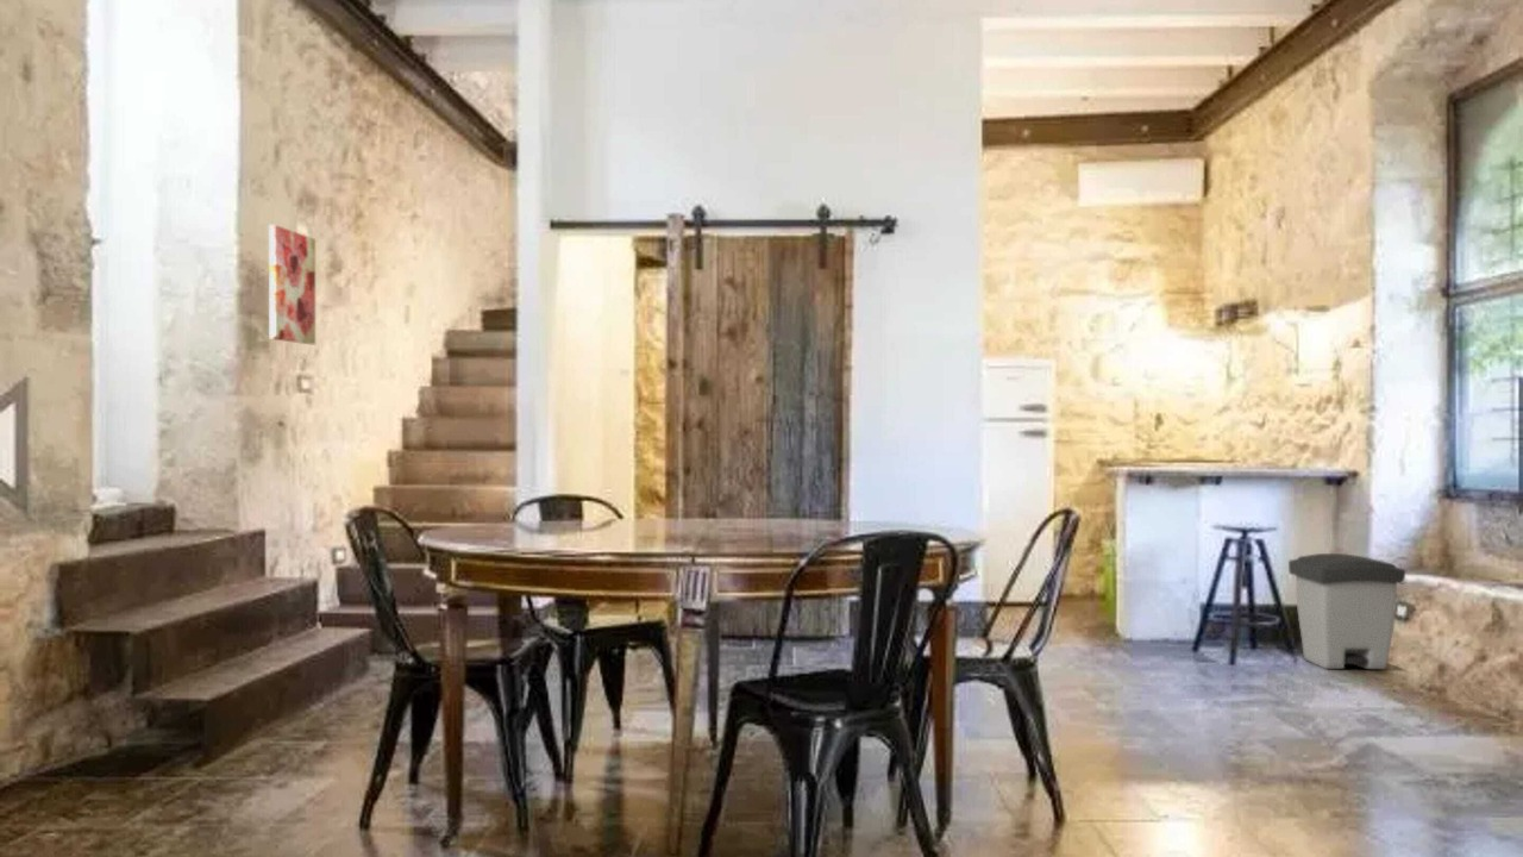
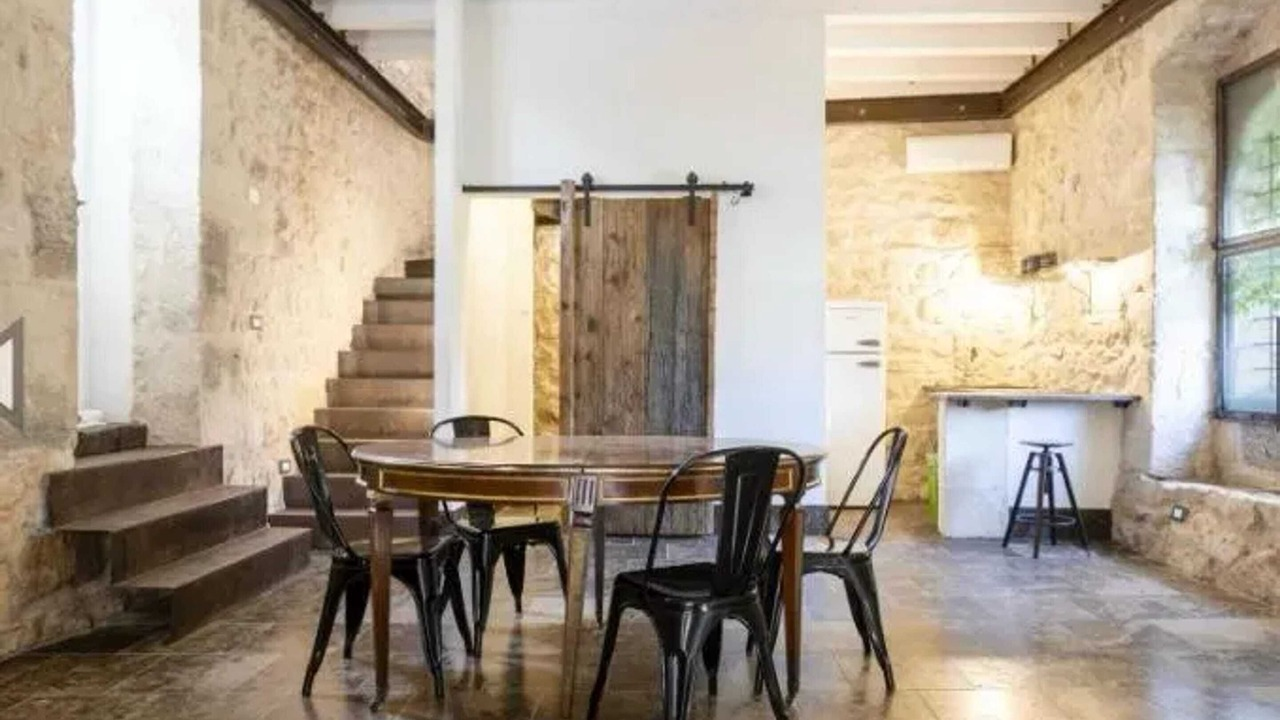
- trash can (1343, 611)
- wall art (293, 287)
